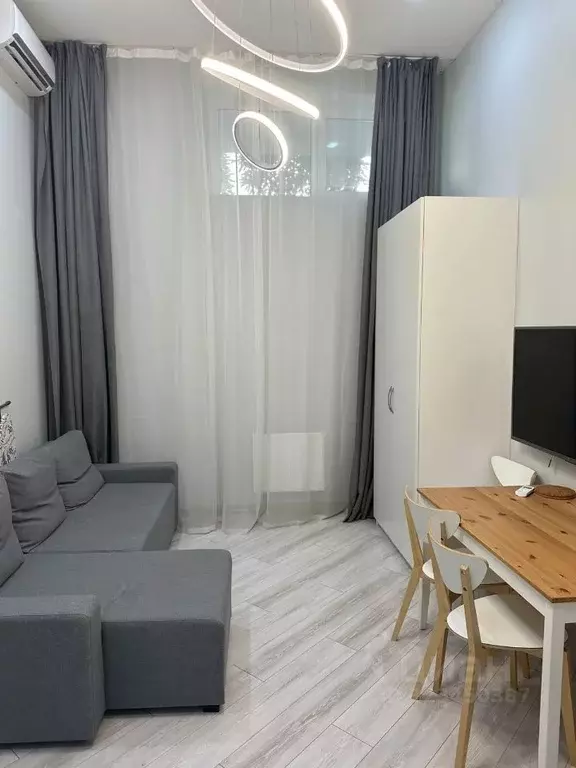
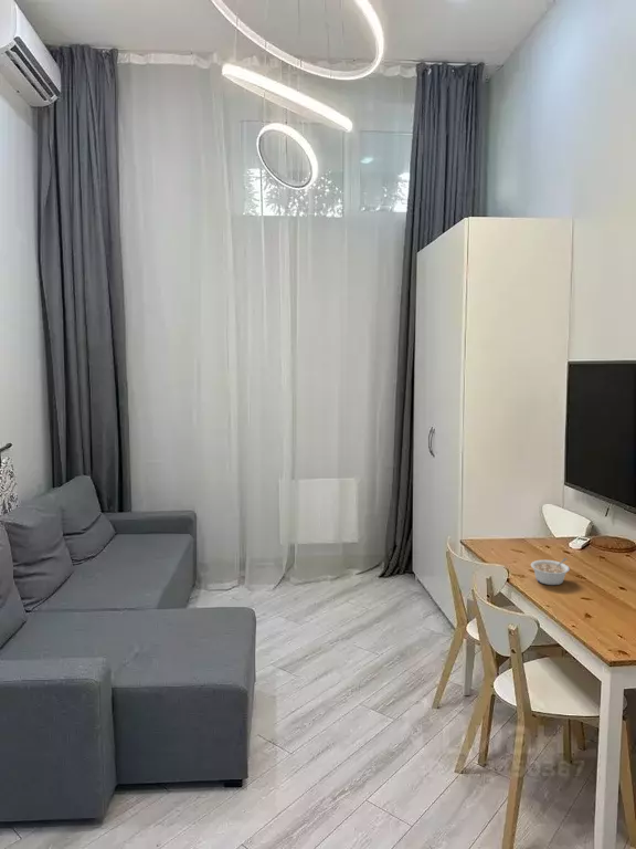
+ legume (549, 570)
